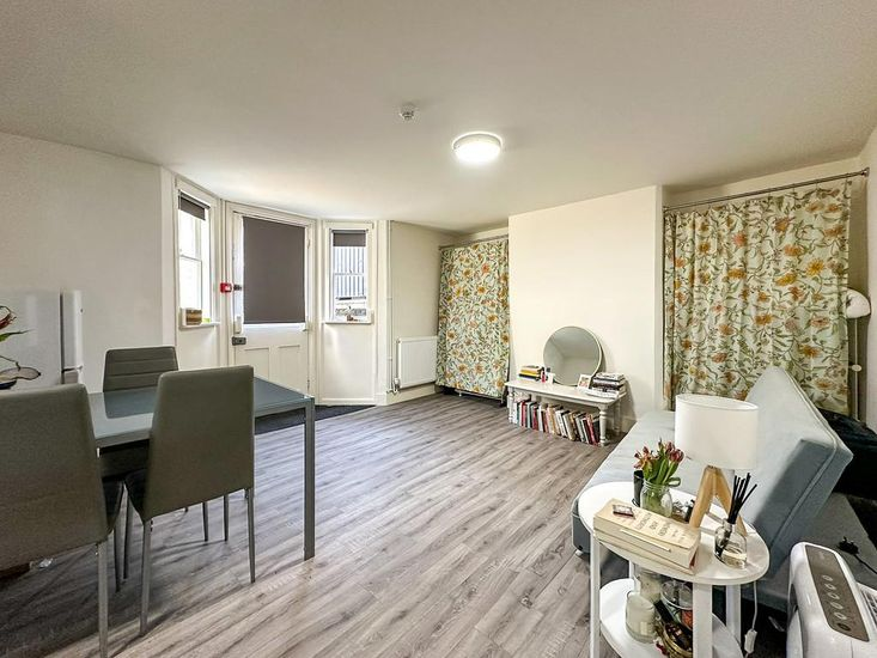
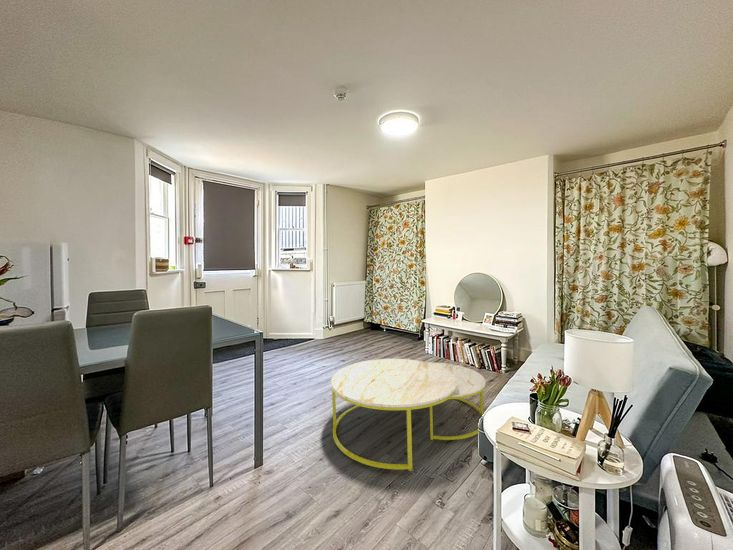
+ coffee table (408, 397)
